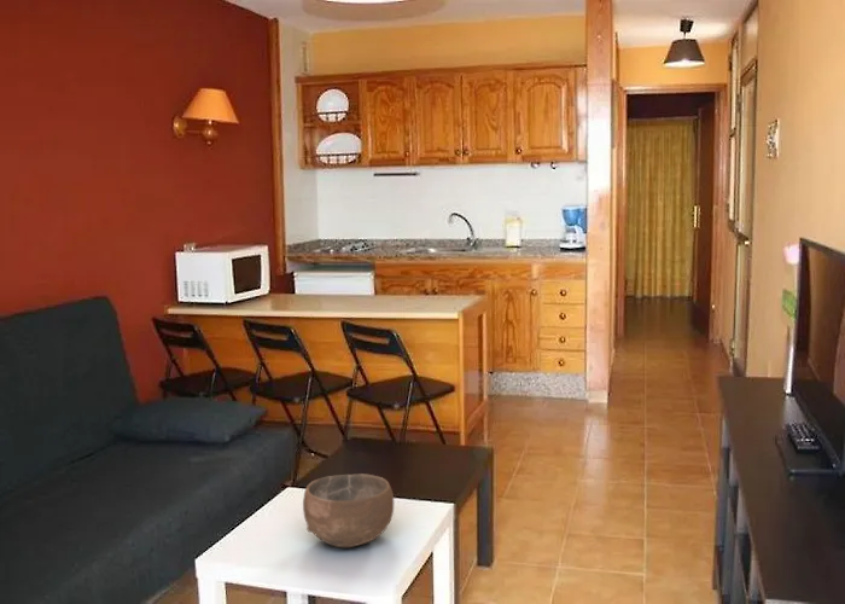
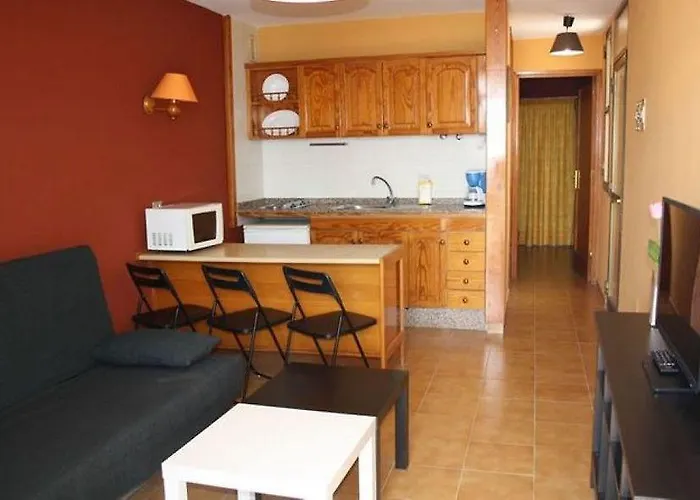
- bowl (348, 512)
